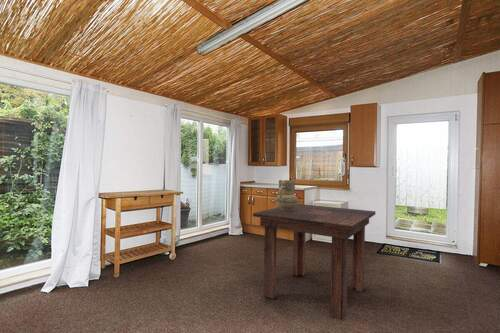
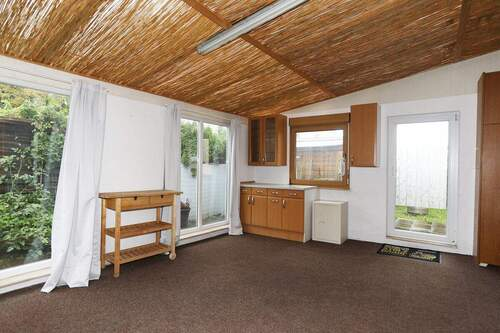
- dining table (304, 252)
- ceramic jug (286, 194)
